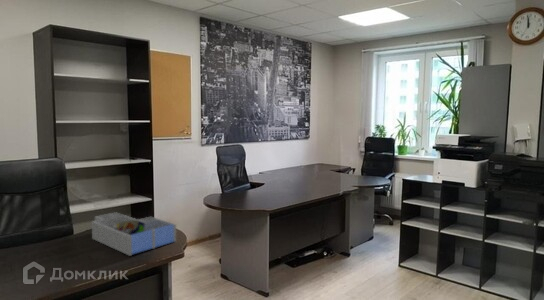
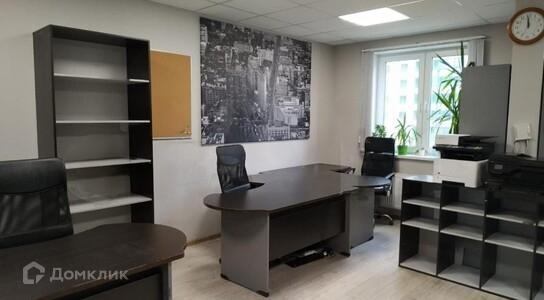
- desk organizer (129, 229)
